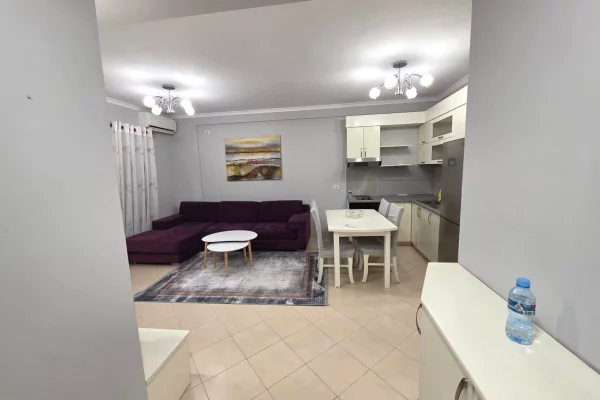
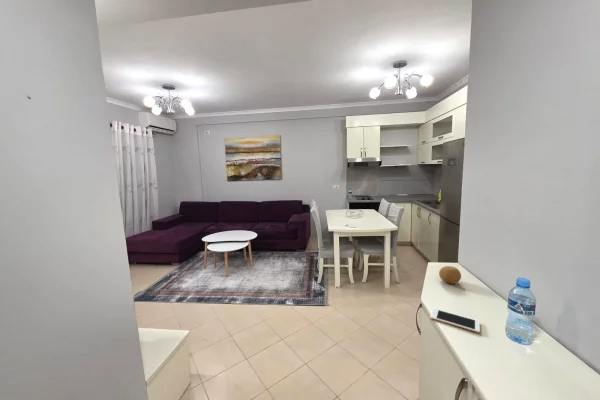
+ fruit (449, 274)
+ cell phone (454, 319)
